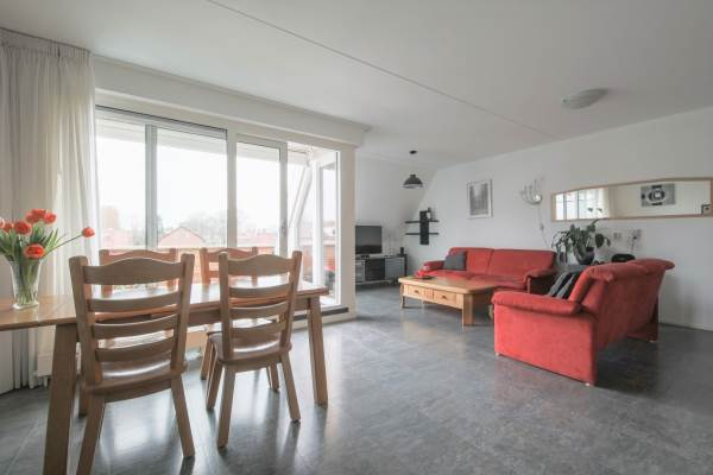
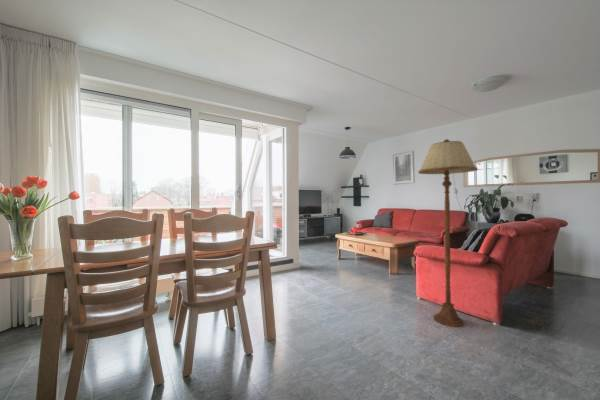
+ floor lamp (447, 230)
